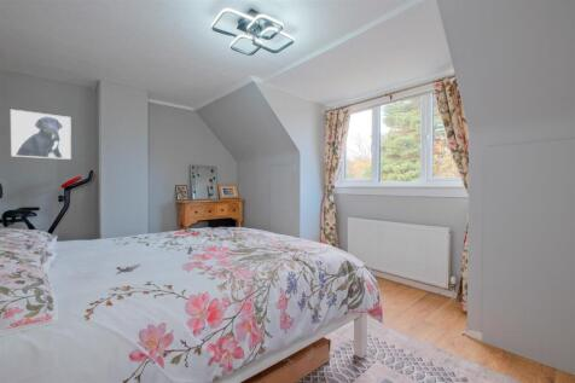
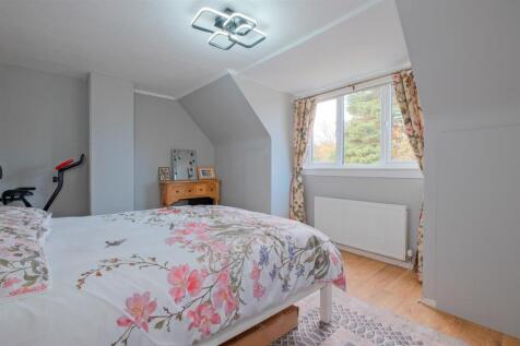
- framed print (42, 135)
